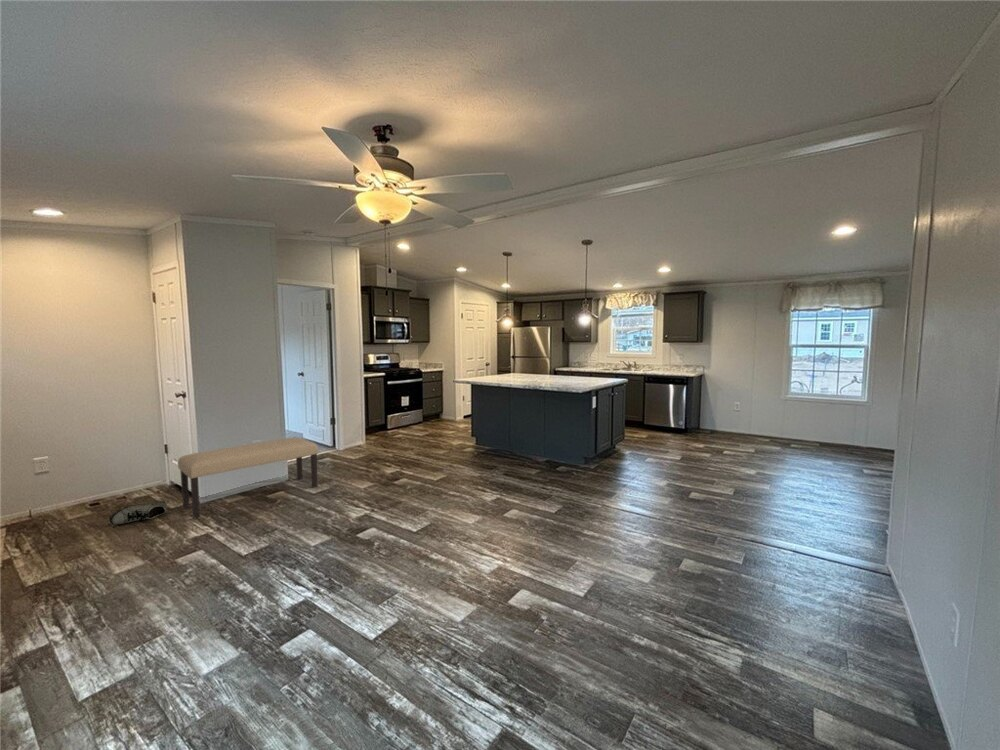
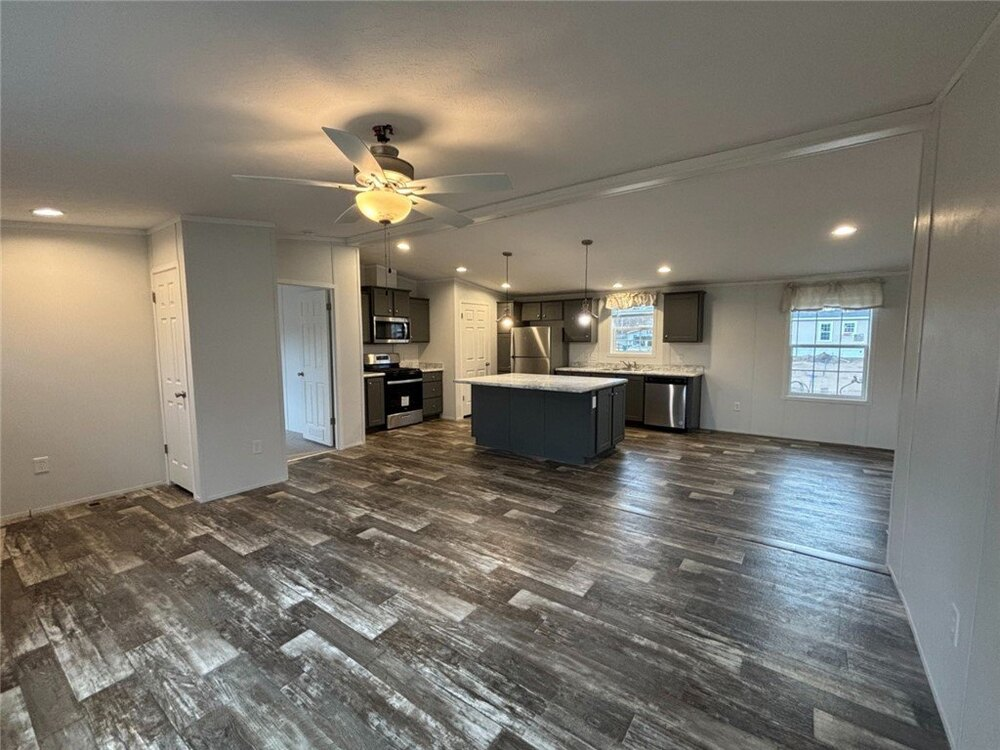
- bench (252, 466)
- shoe (140, 513)
